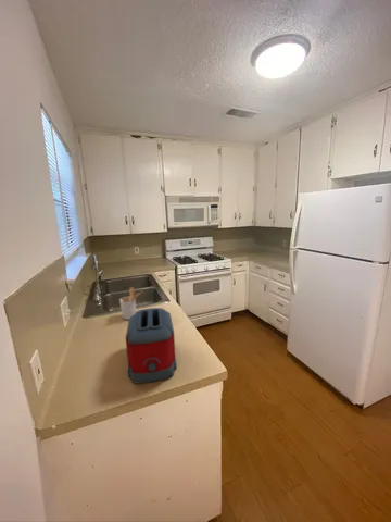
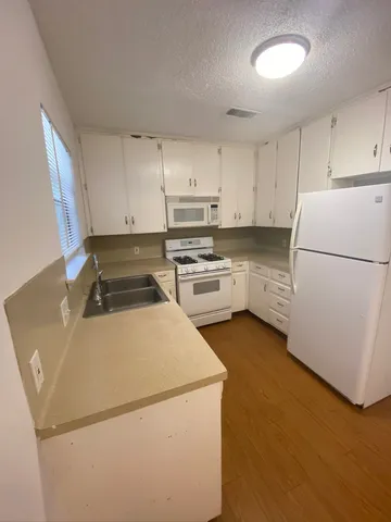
- utensil holder (131, 303)
- toaster (151, 337)
